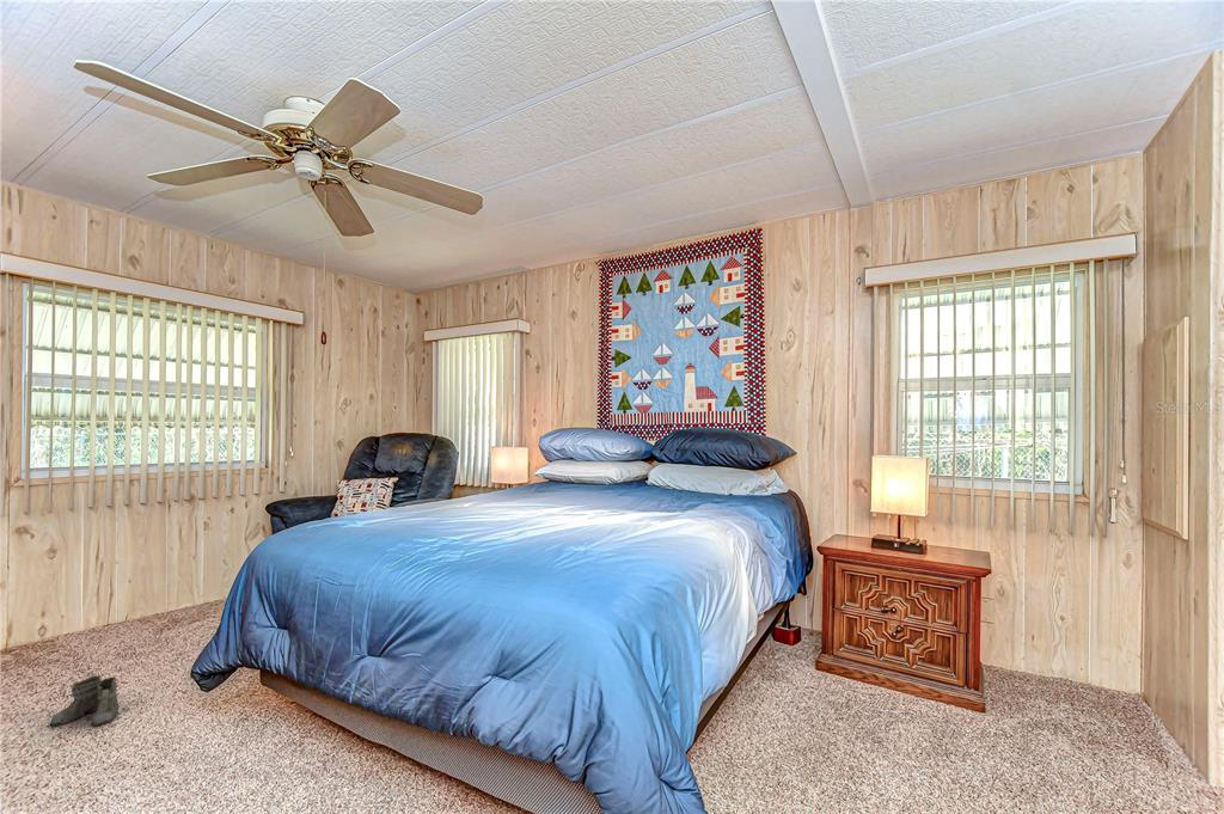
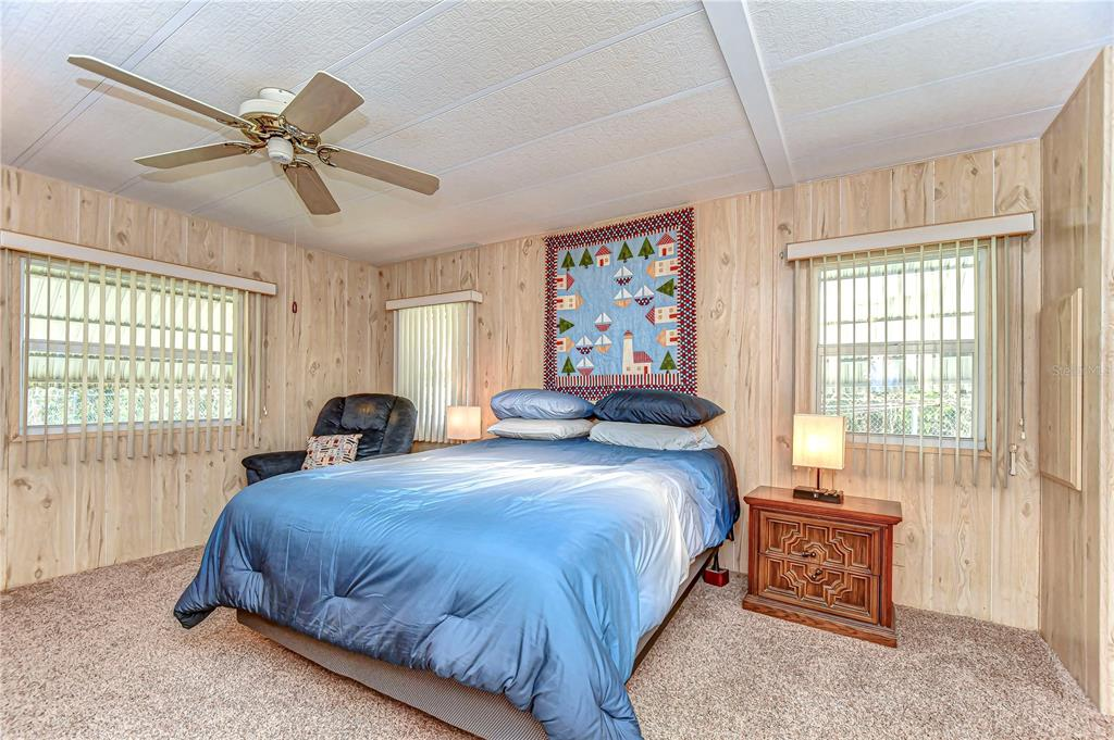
- boots (88, 699)
